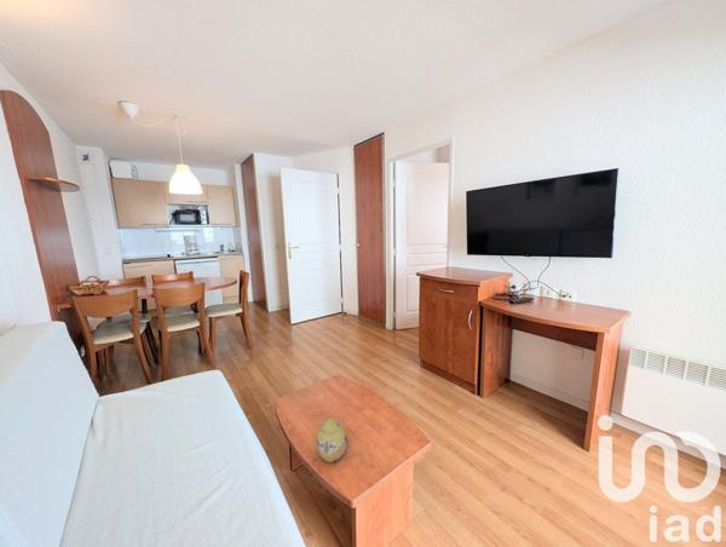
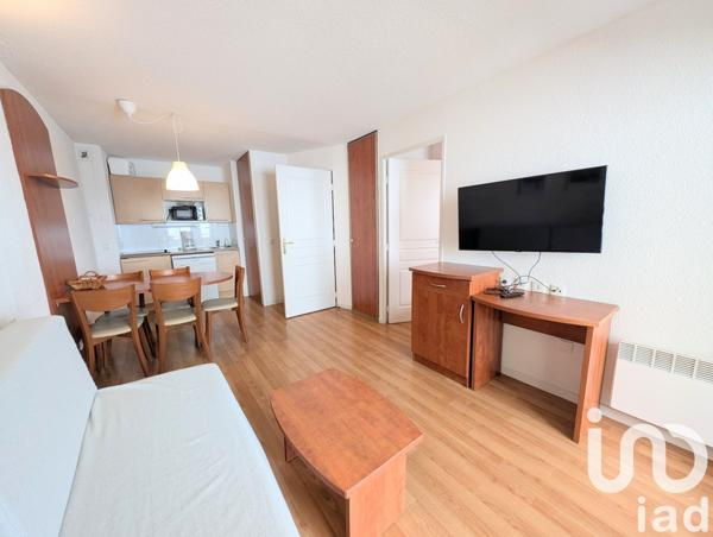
- decorative egg (330, 437)
